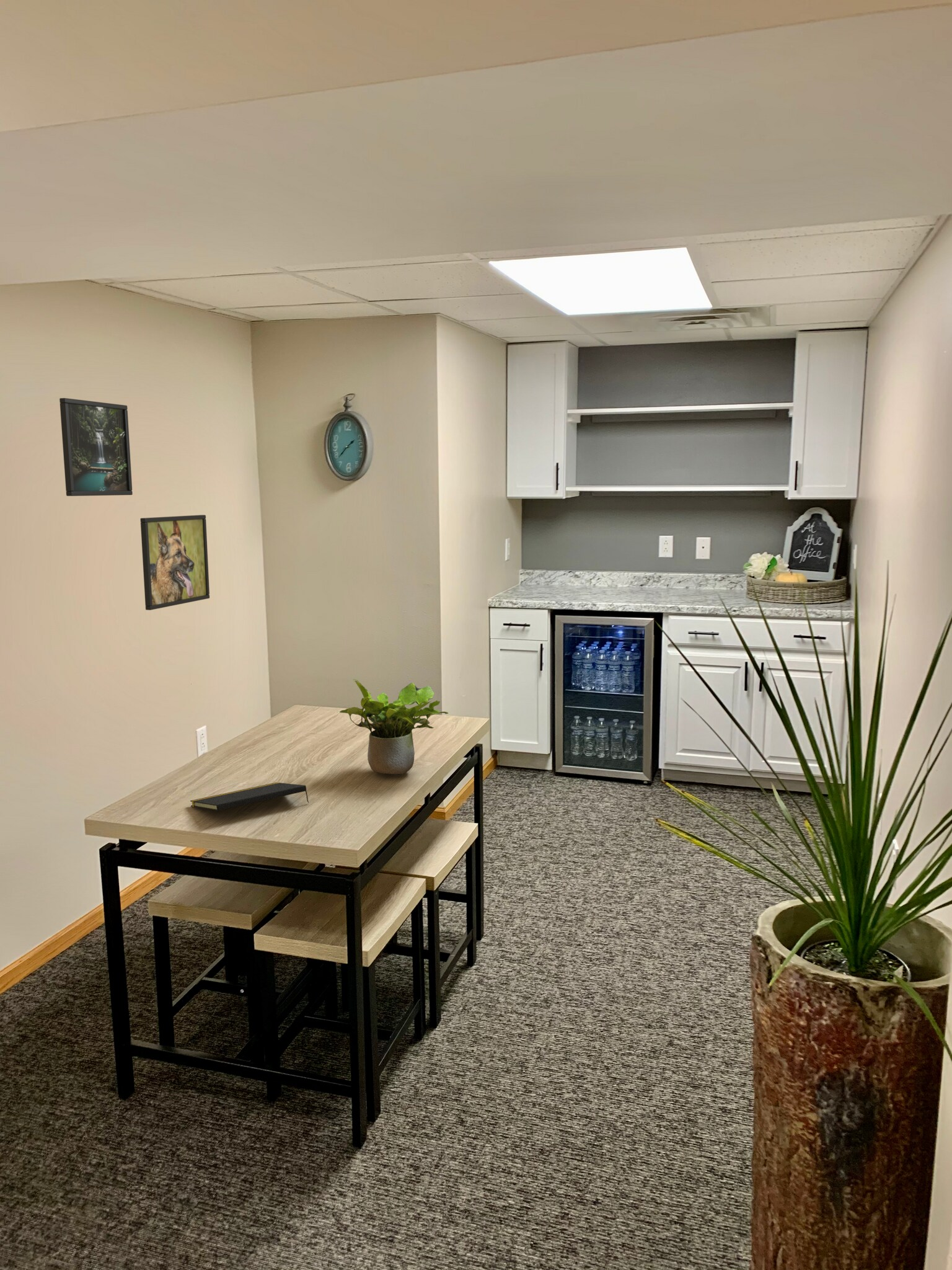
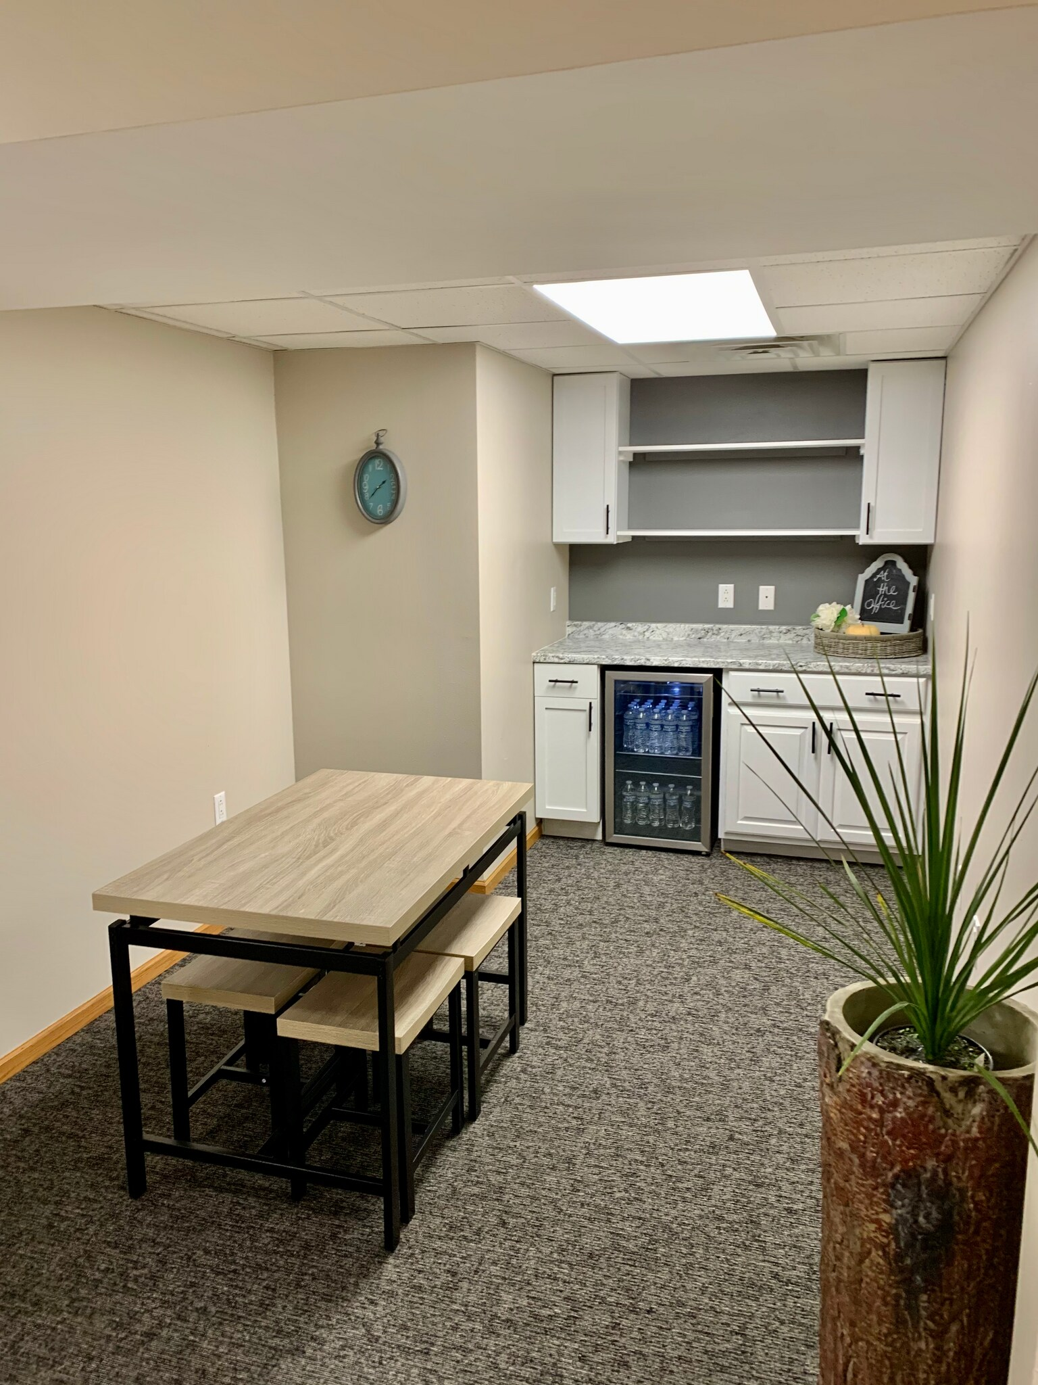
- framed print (97, 449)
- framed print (177, 560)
- notepad (248, 796)
- potted plant (395, 727)
